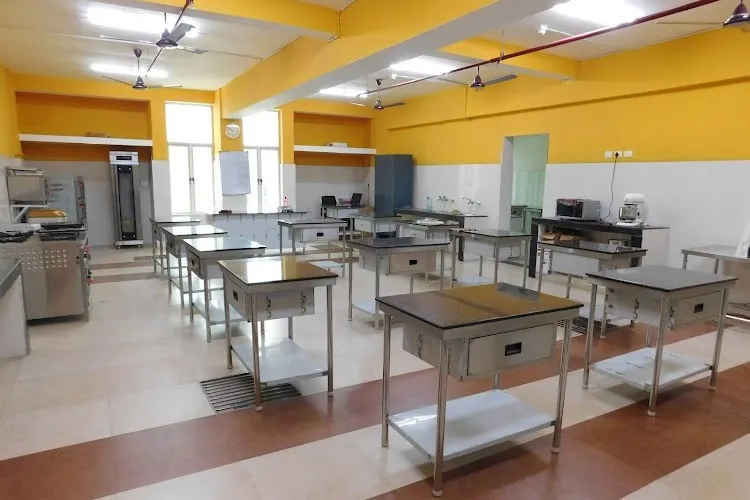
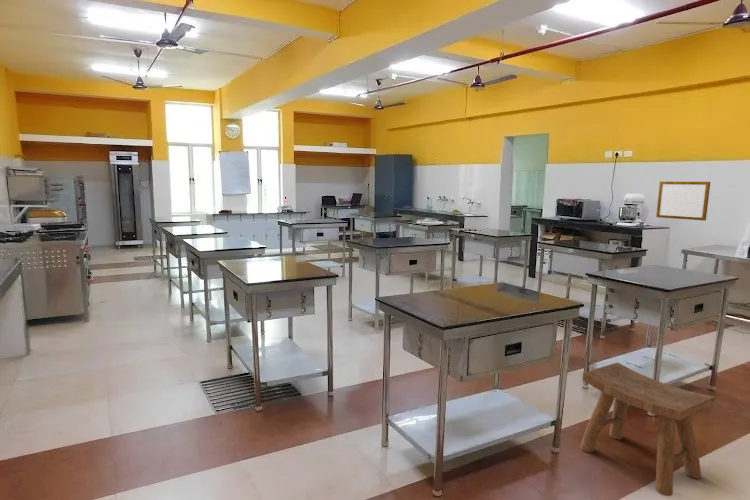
+ stool (645, 410)
+ writing board (682, 200)
